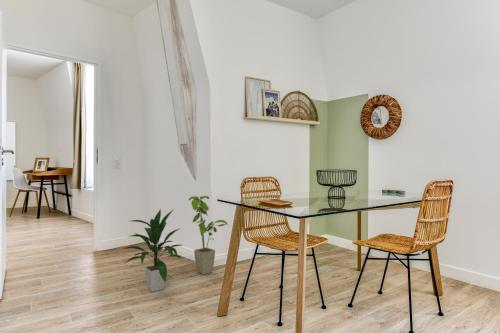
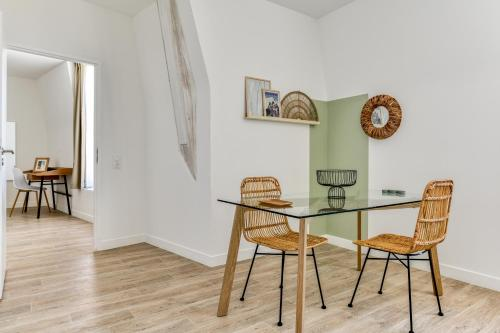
- indoor plant (155, 249)
- house plant (203, 235)
